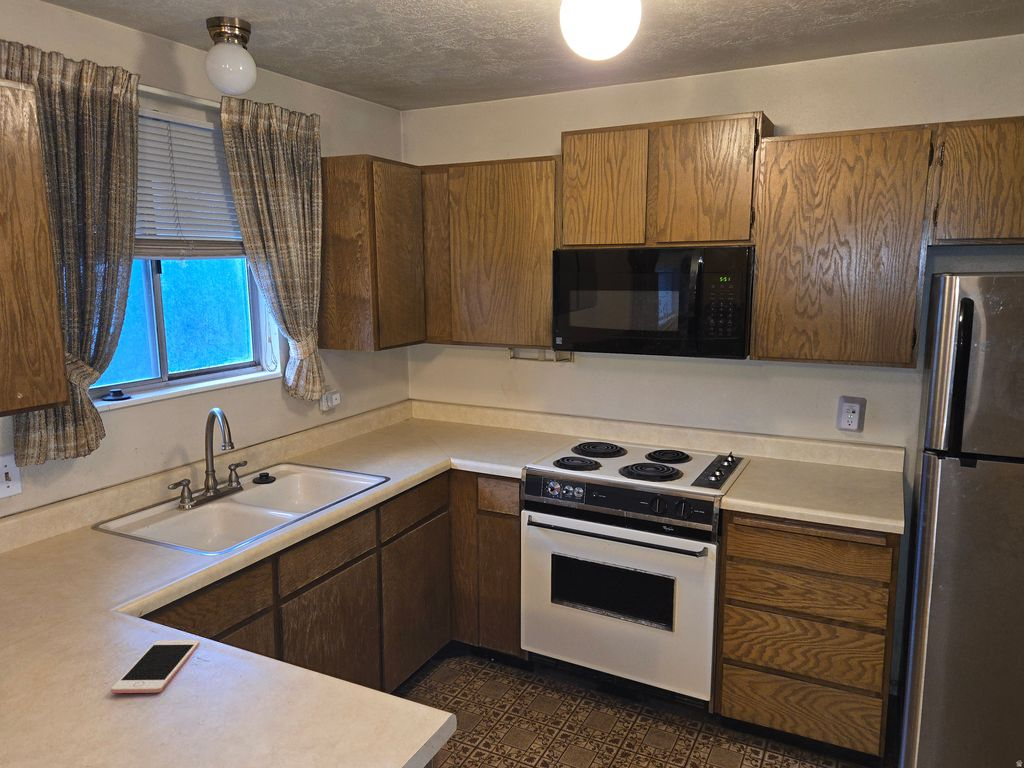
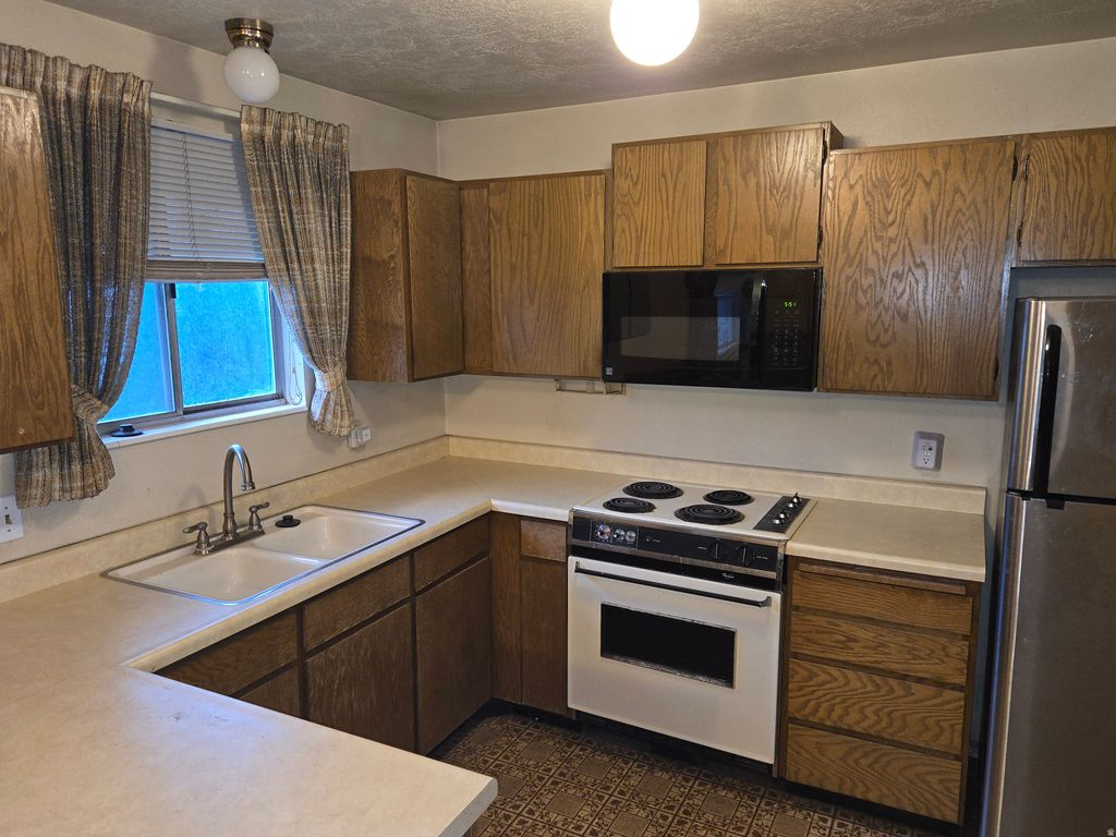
- cell phone (158, 664)
